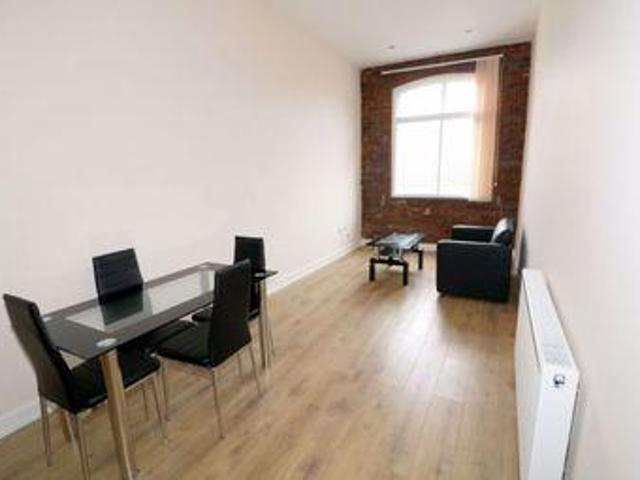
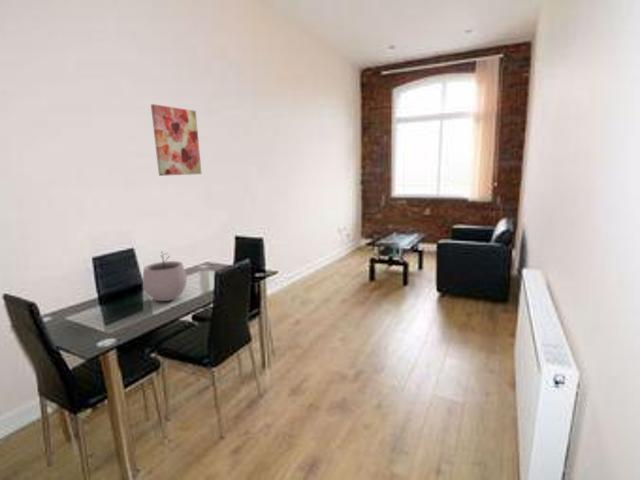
+ wall art (178, 141)
+ plant pot (164, 275)
